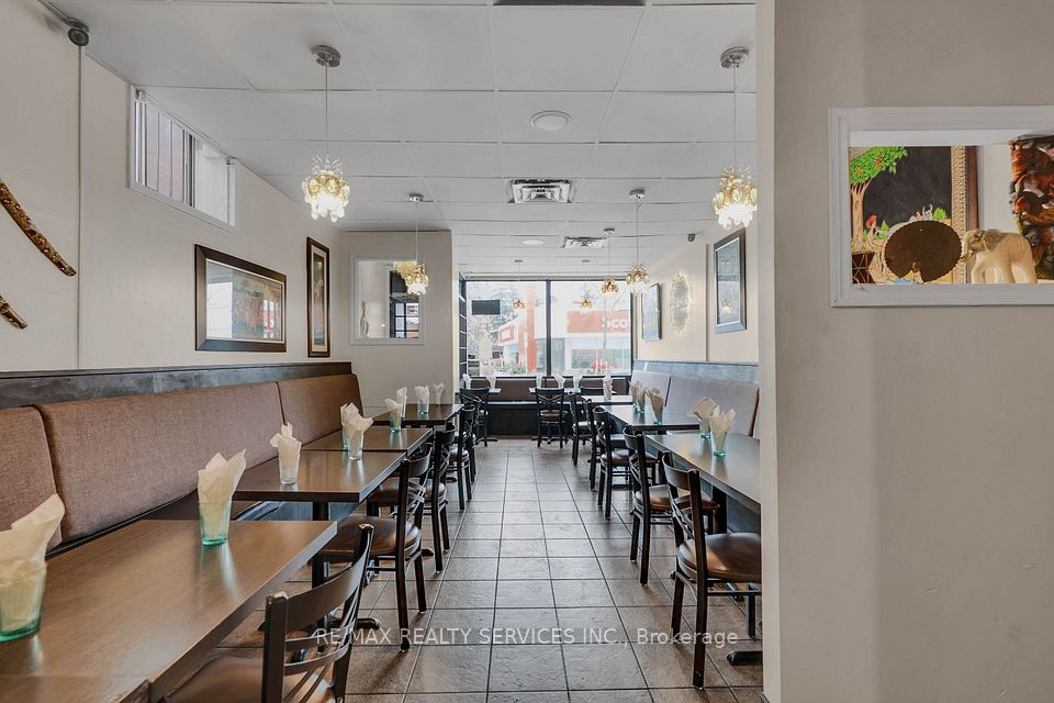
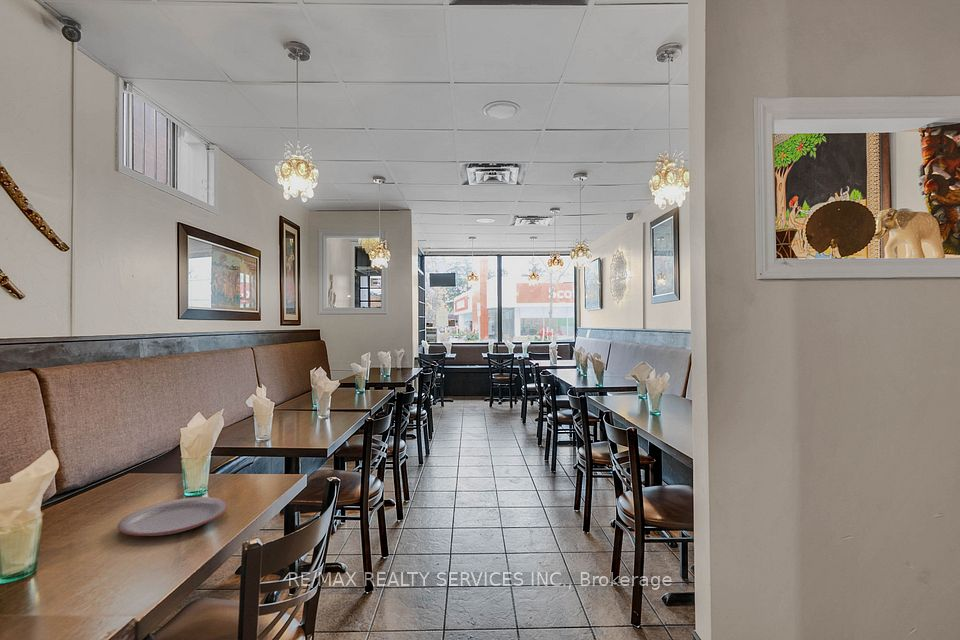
+ plate (175, 517)
